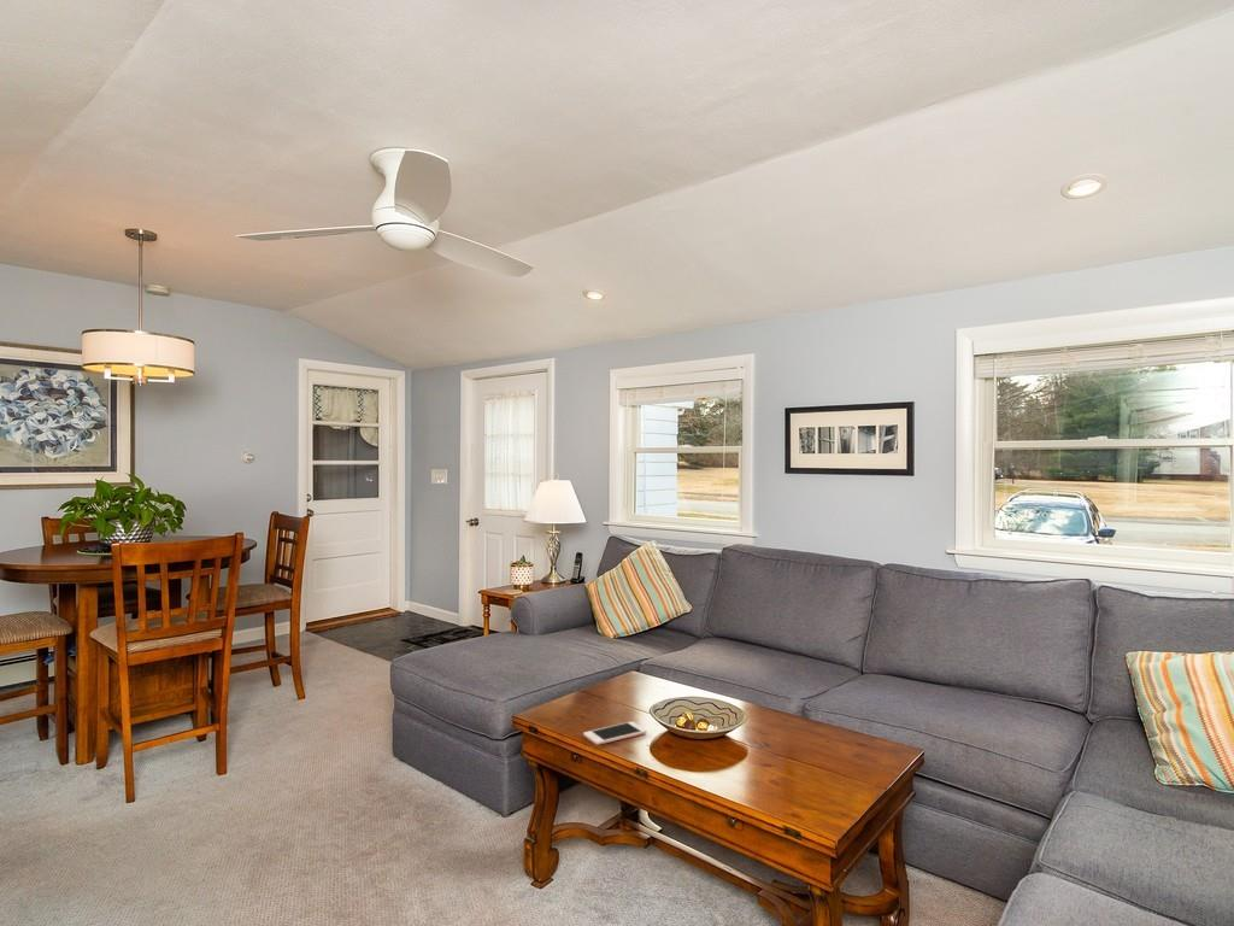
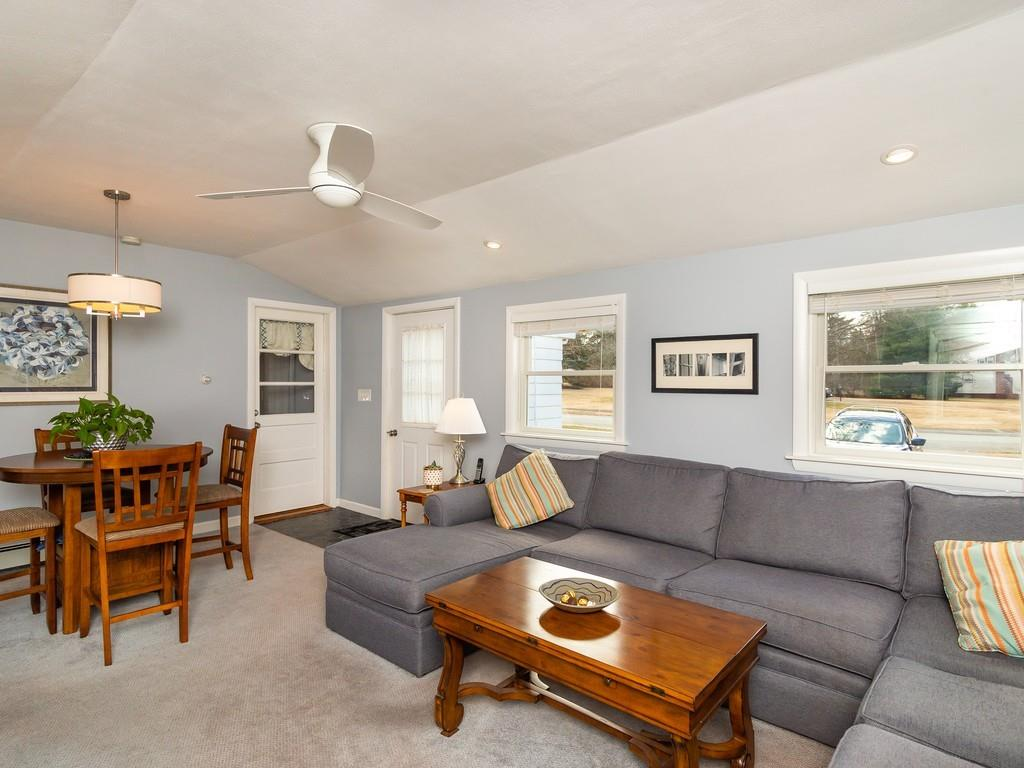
- cell phone (615, 732)
